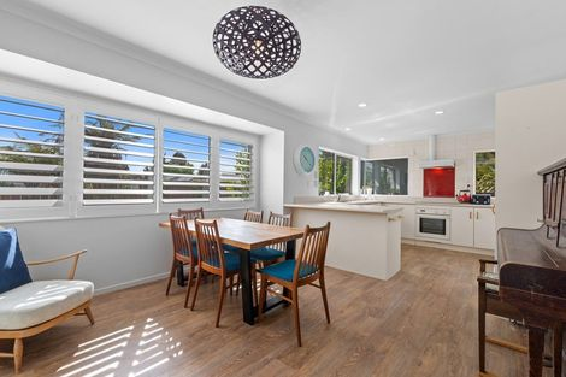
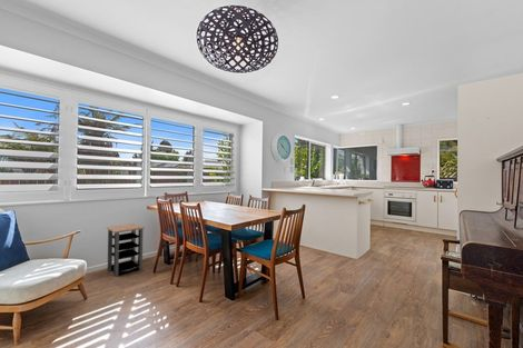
+ side table (125, 248)
